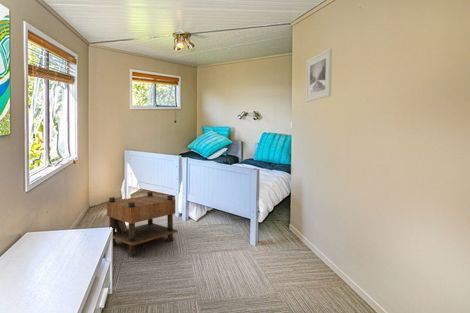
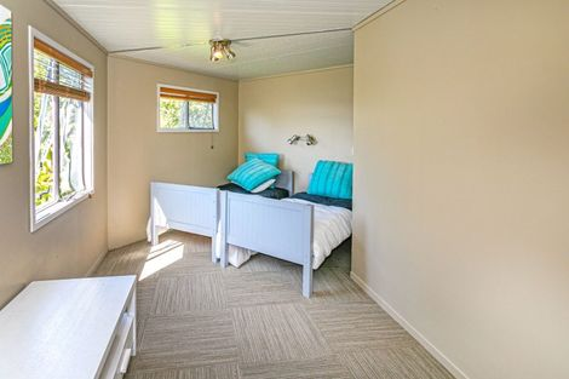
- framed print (317, 77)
- nightstand (142, 219)
